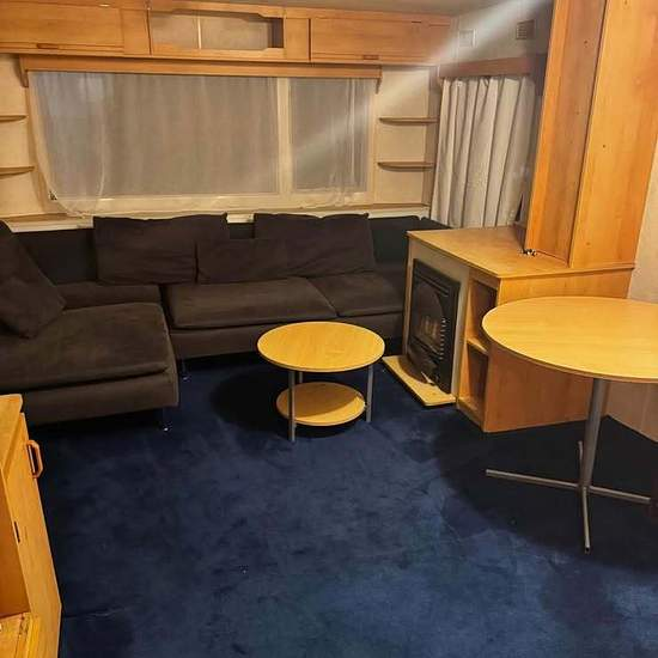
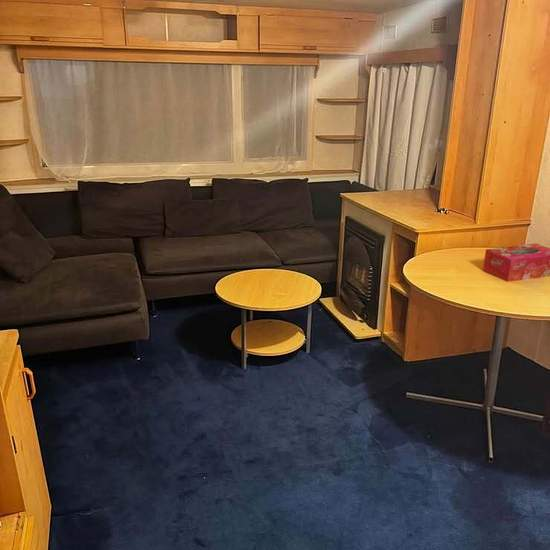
+ tissue box (522, 262)
